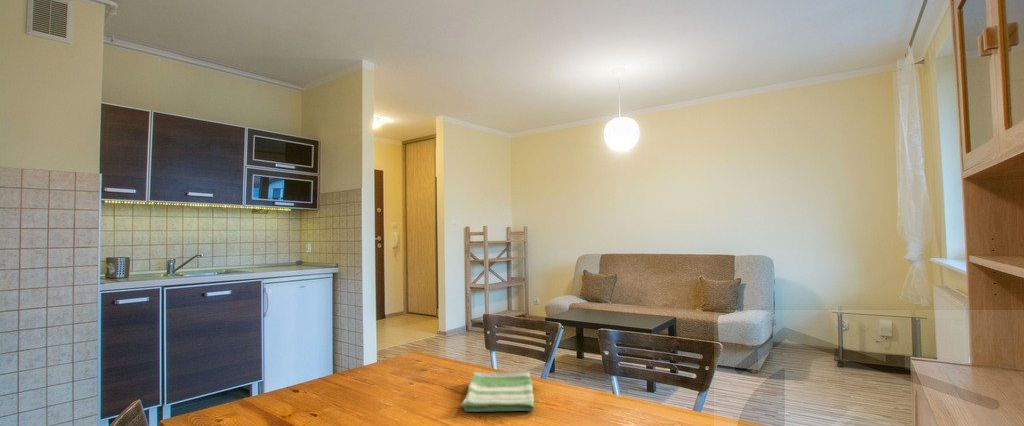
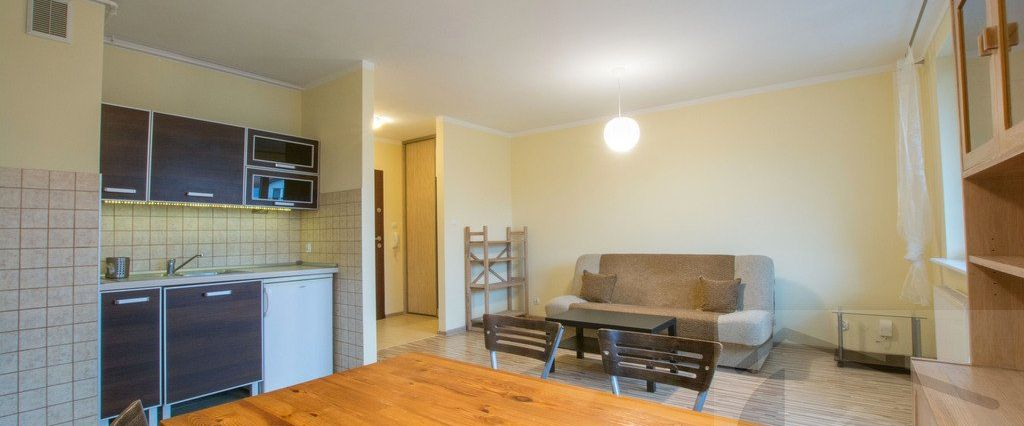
- dish towel (499, 389)
